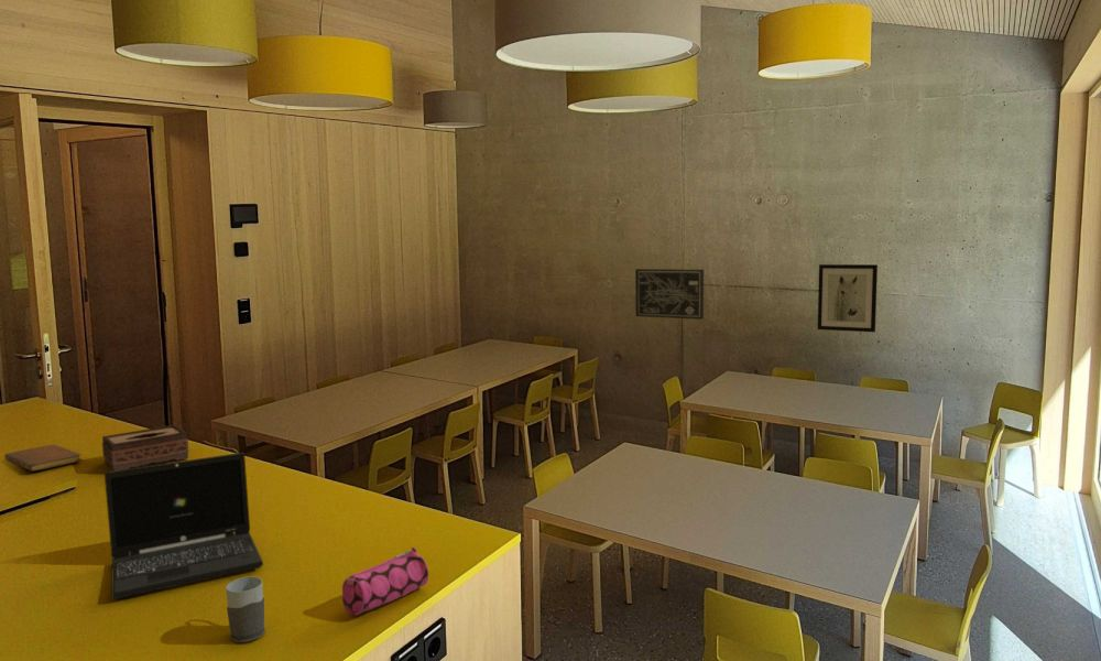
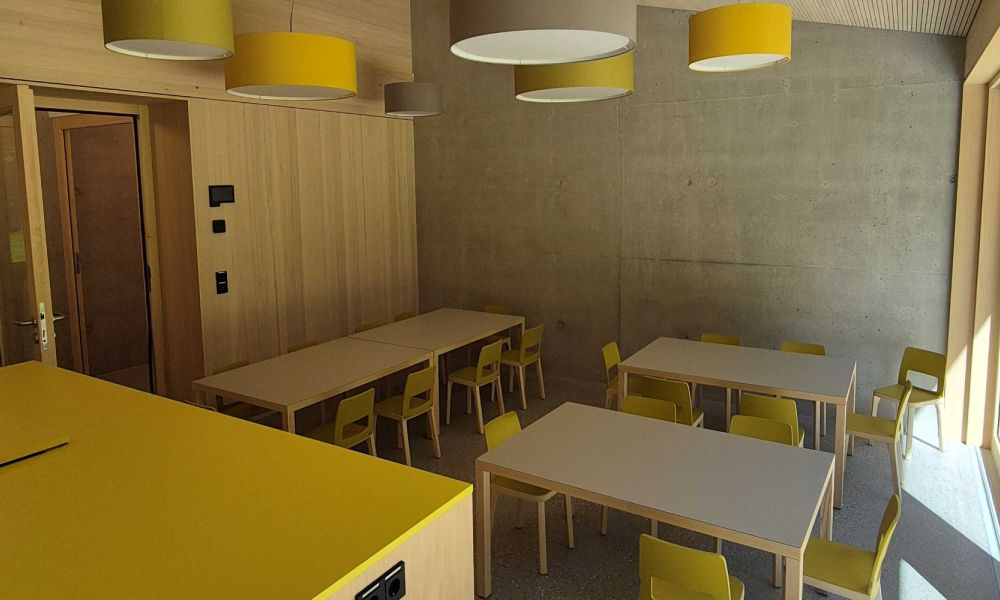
- laptop (184, 520)
- tissue box (145, 447)
- wall art (668, 293)
- wall art (847, 297)
- notebook (43, 457)
- pencil case (384, 579)
- mug (242, 605)
